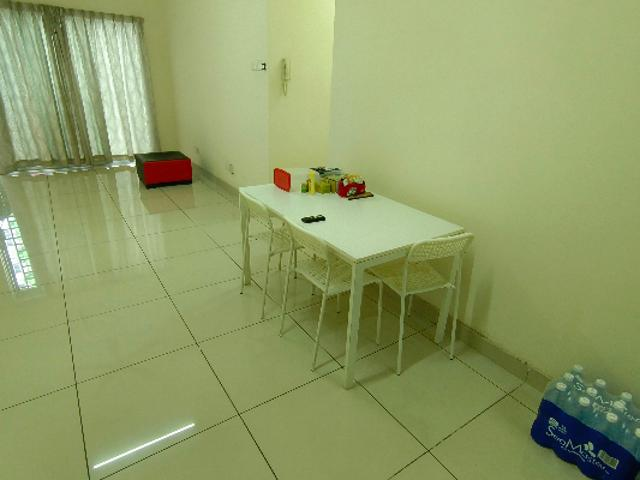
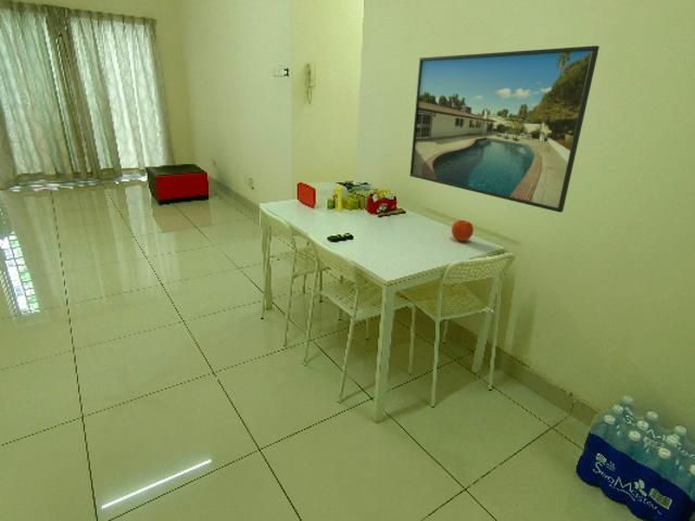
+ fruit (462, 230)
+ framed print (482, 126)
